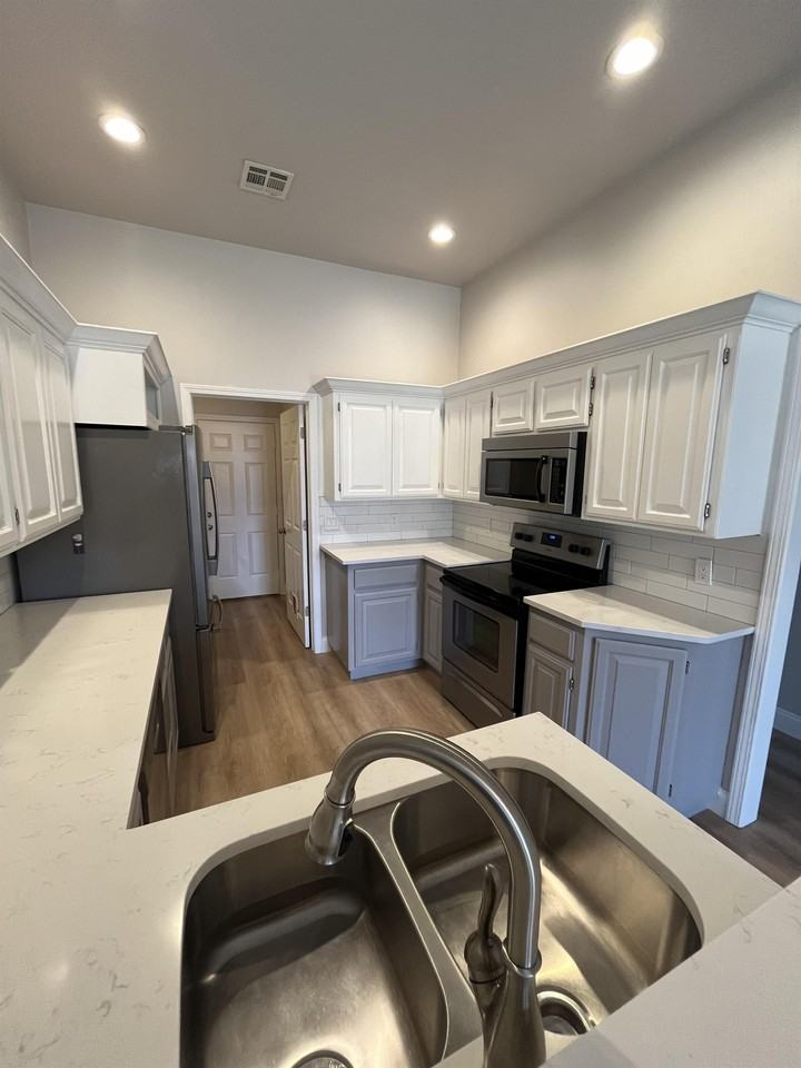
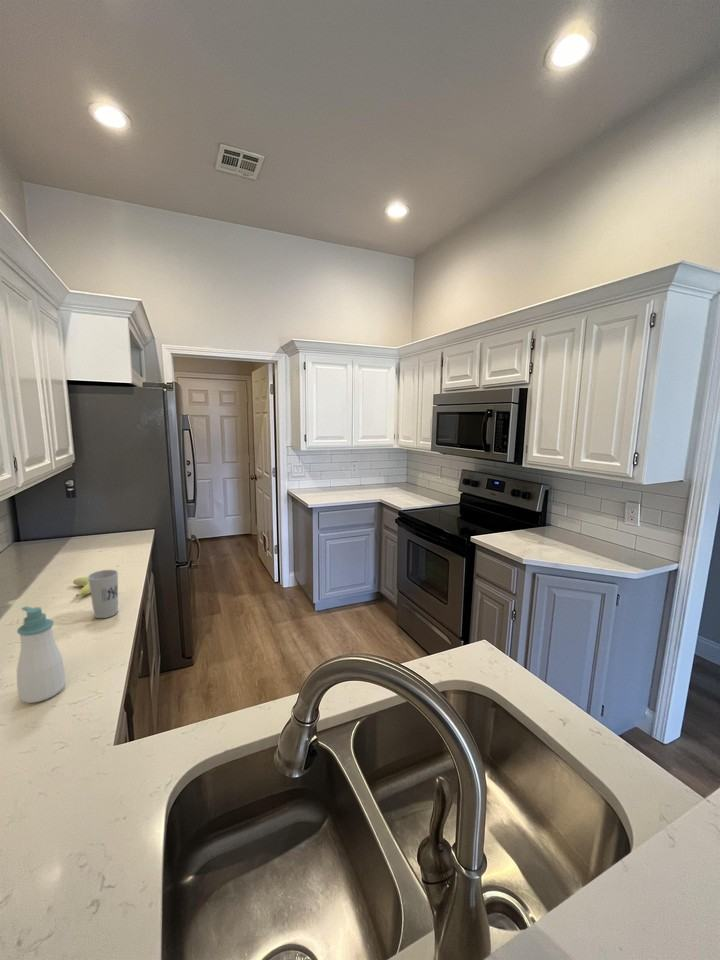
+ cup (104, 594)
+ fruit (85, 586)
+ soap bottle (38, 651)
